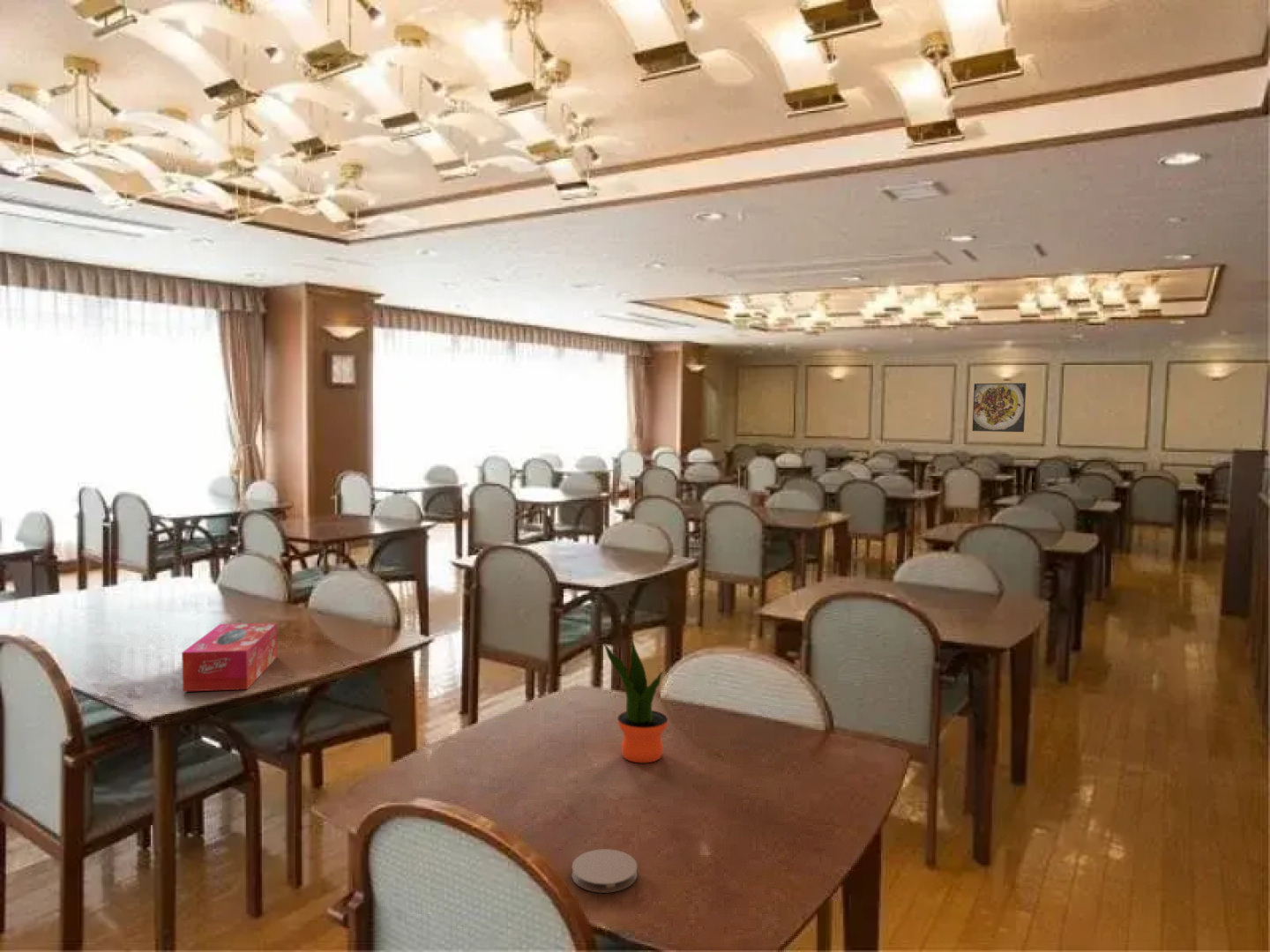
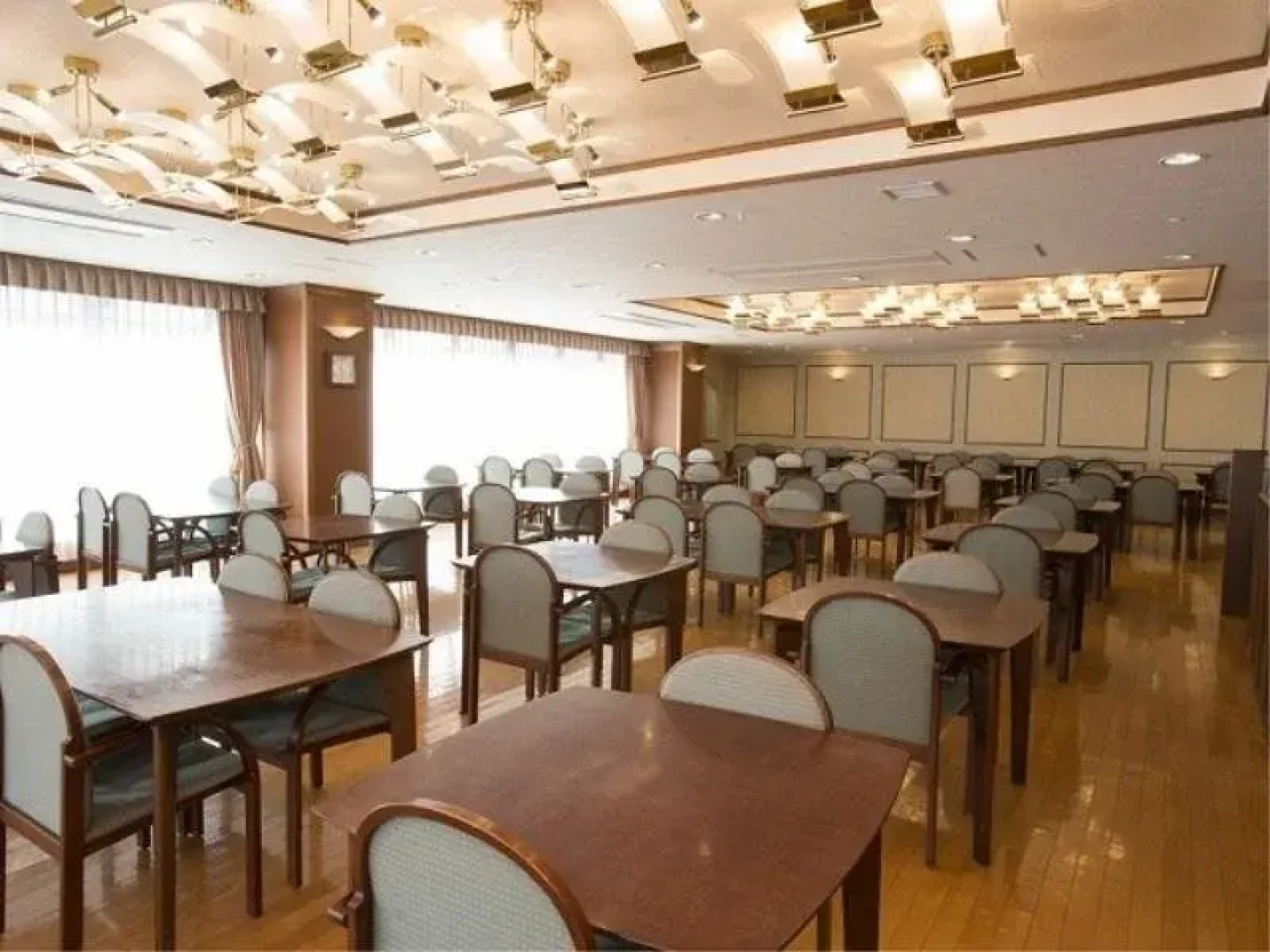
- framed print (998, 407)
- coaster (604, 870)
- tissue box (233, 654)
- potted plant (635, 698)
